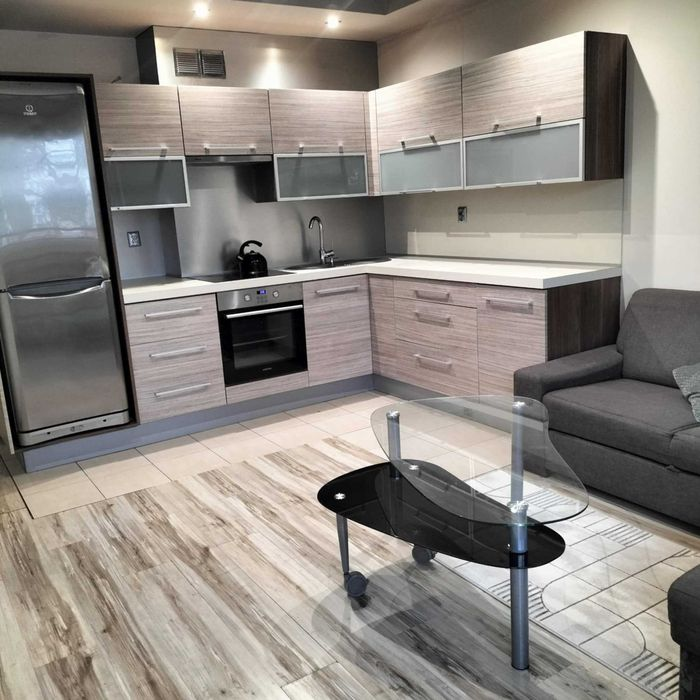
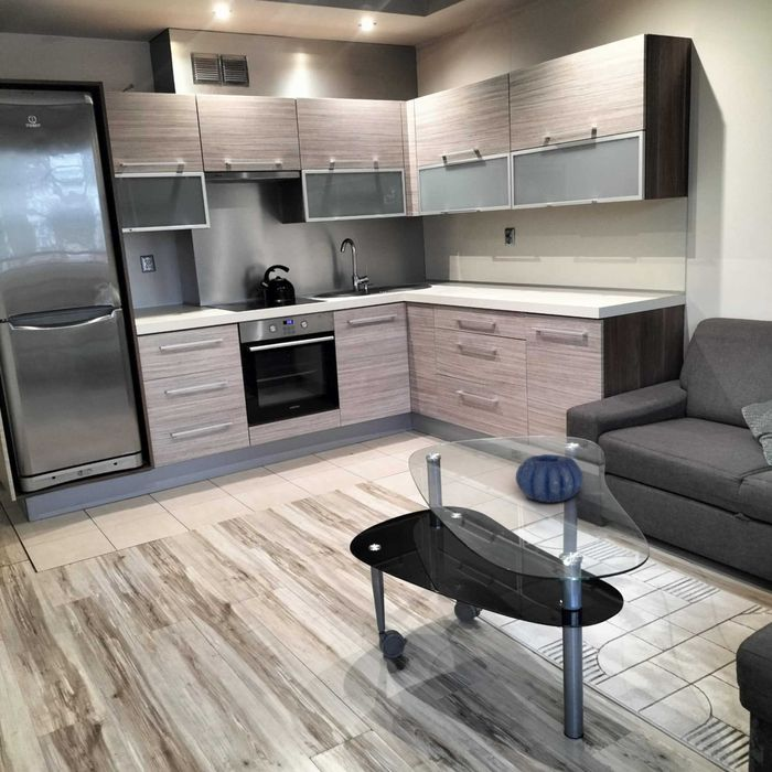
+ decorative bowl (549, 476)
